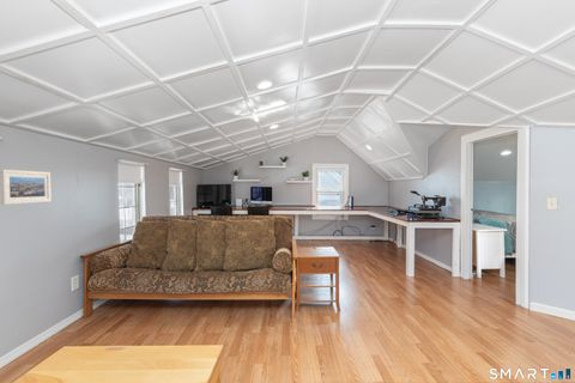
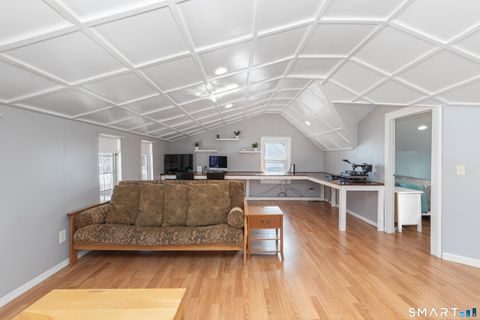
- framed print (28, 187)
